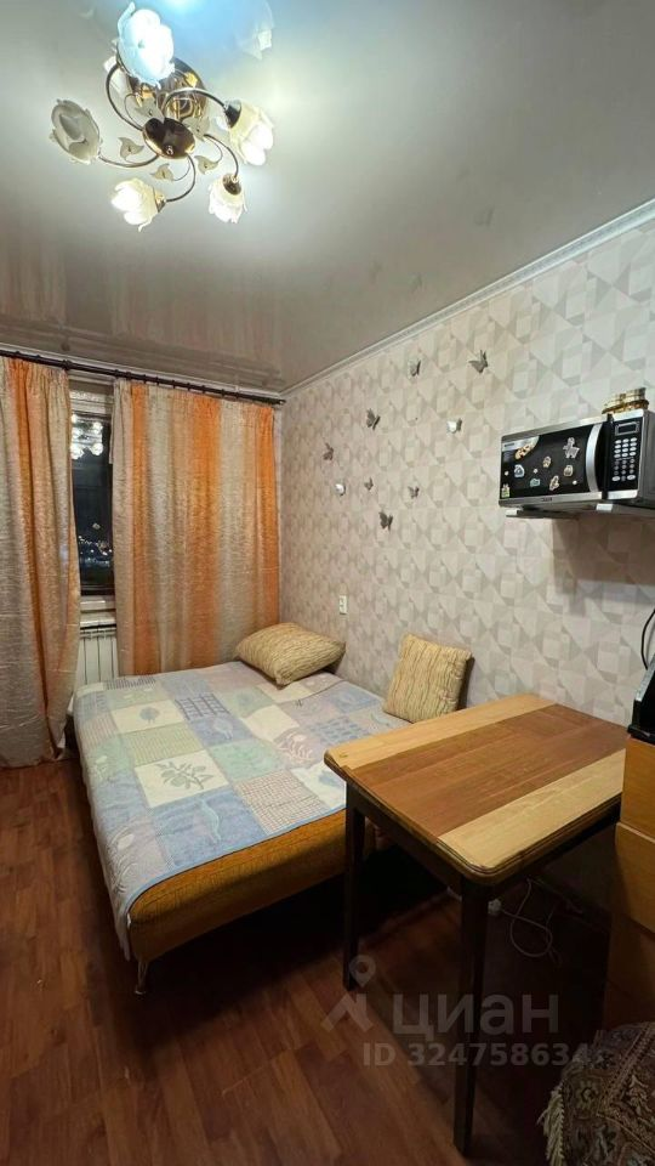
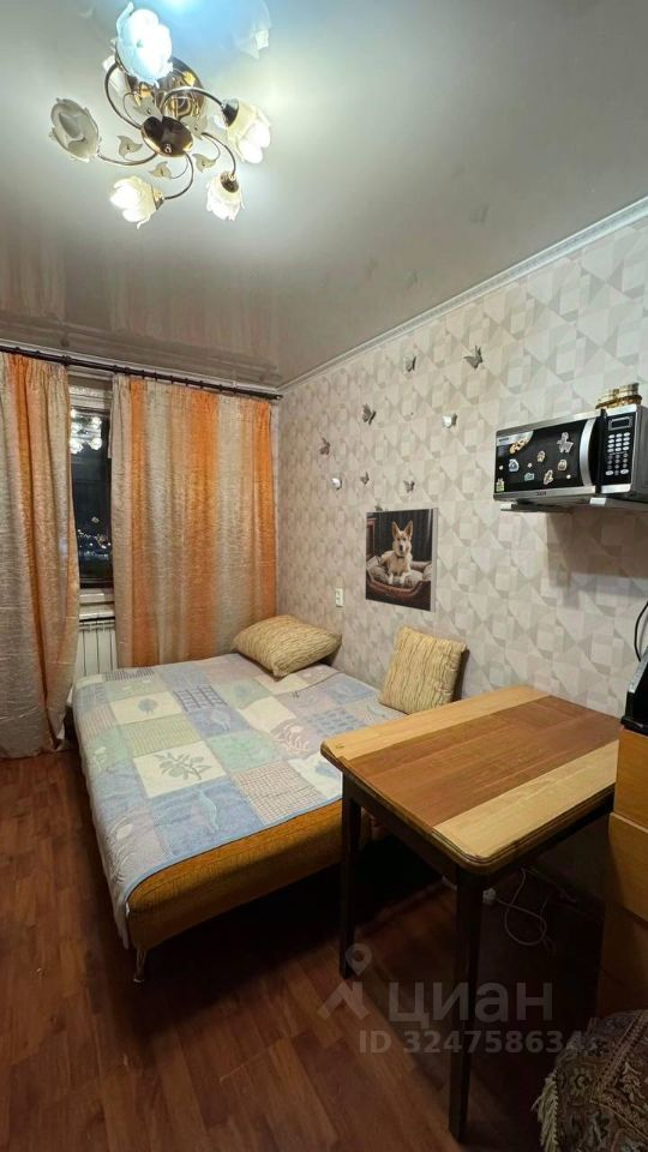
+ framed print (397, 558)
